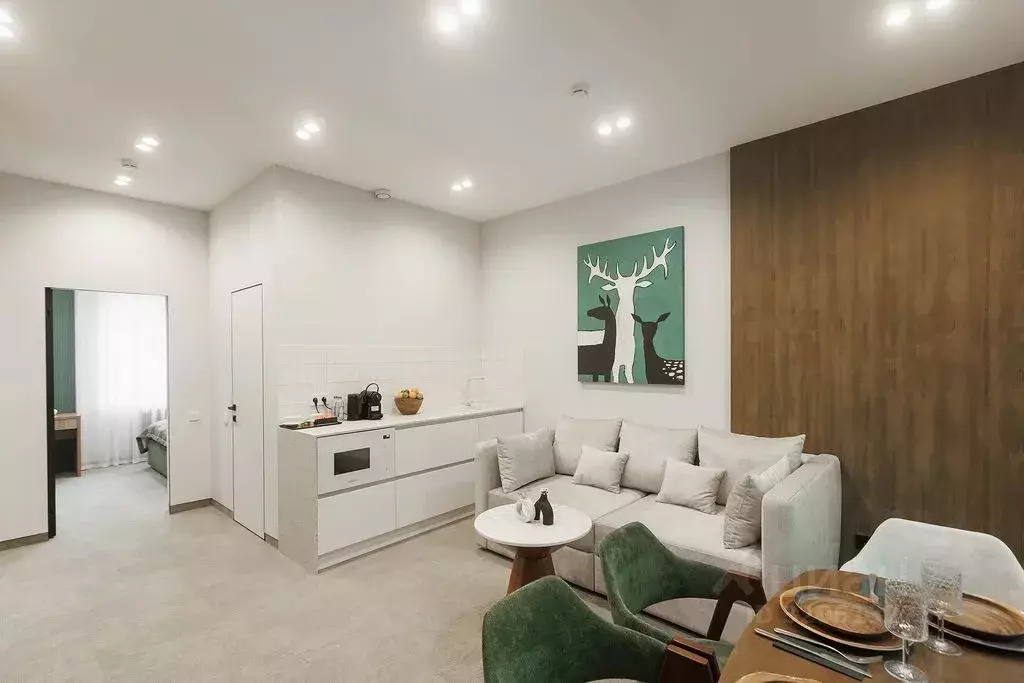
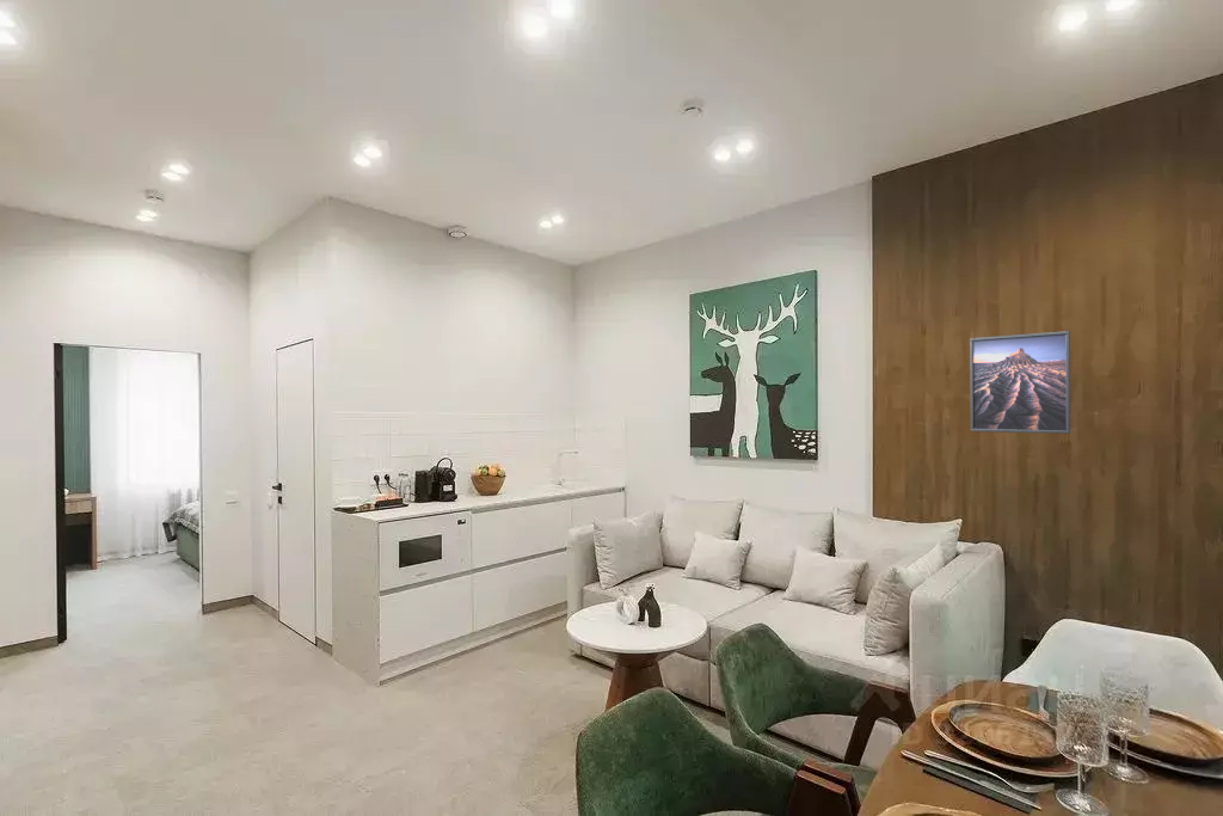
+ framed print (1018, 384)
